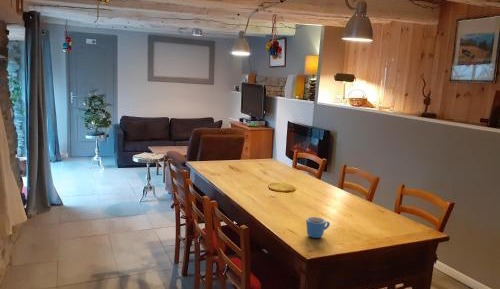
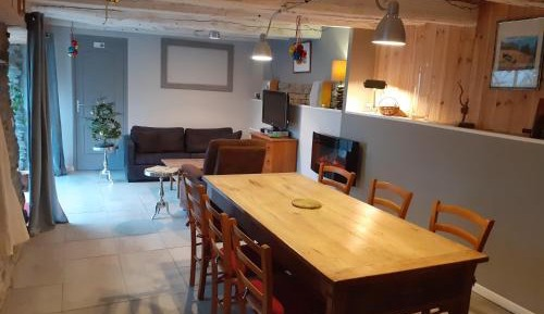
- mug (318, 227)
